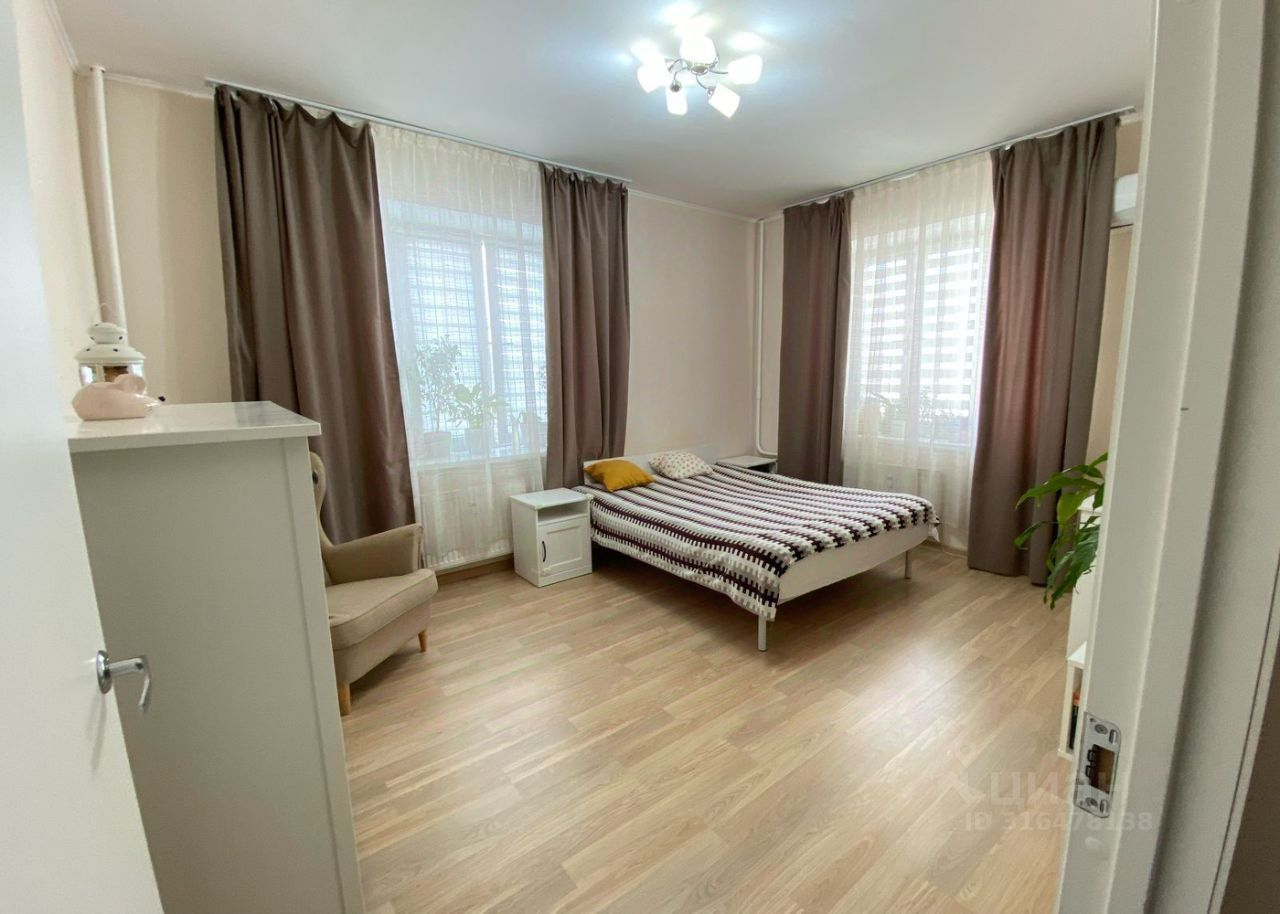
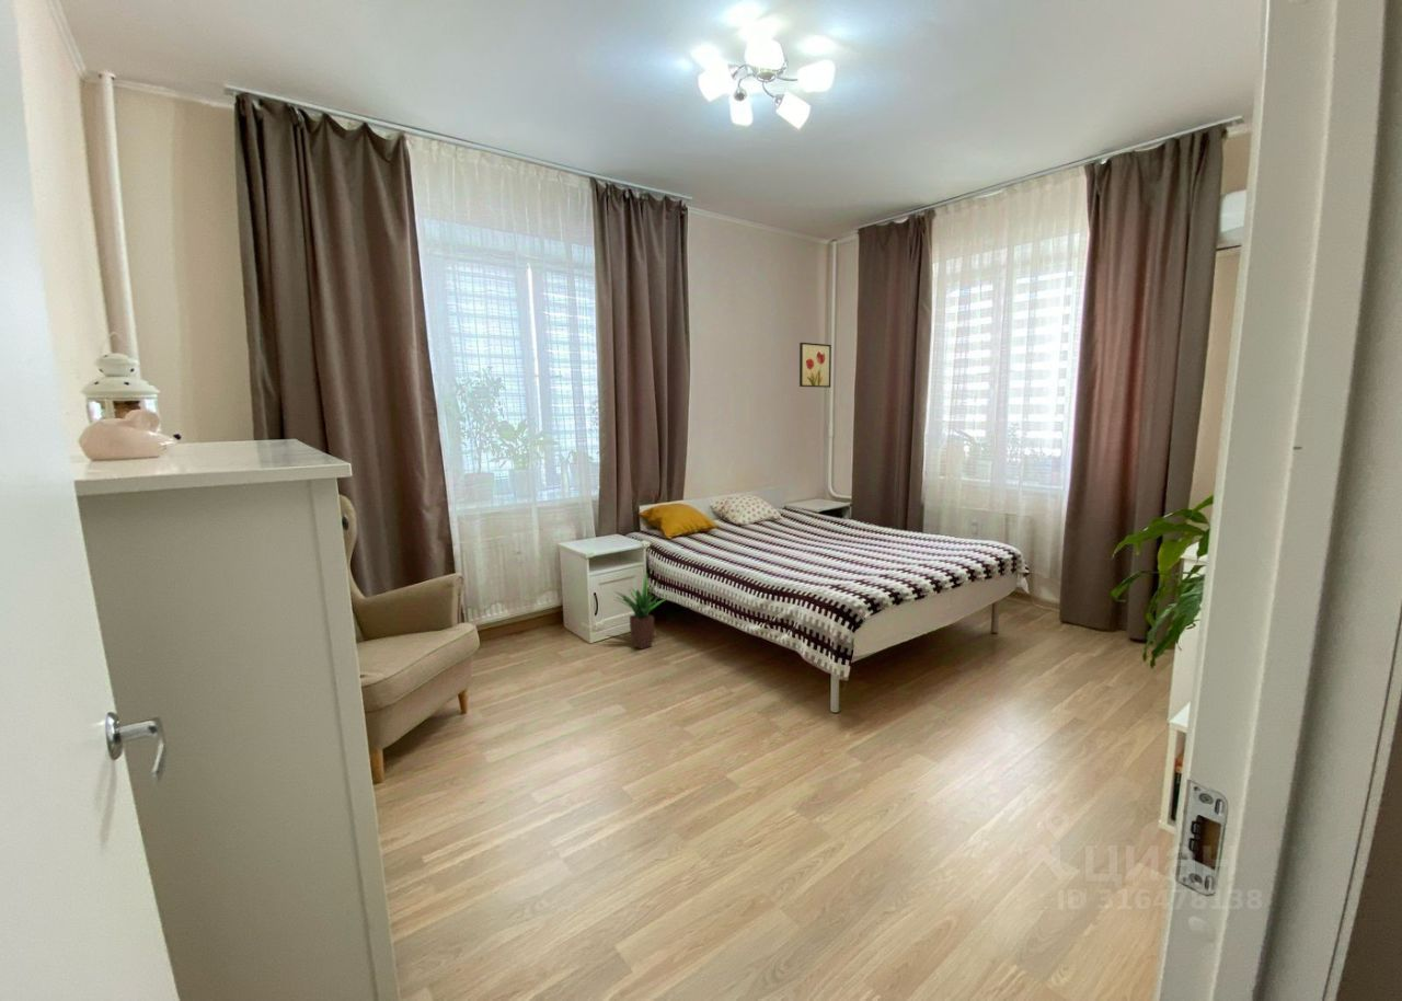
+ potted plant (642, 610)
+ wall art (814, 365)
